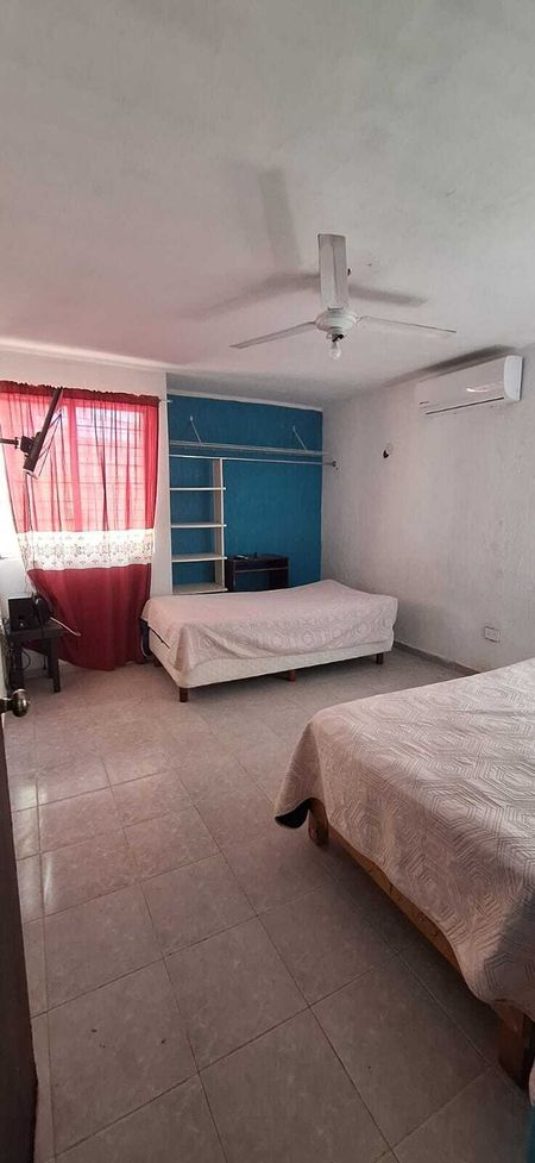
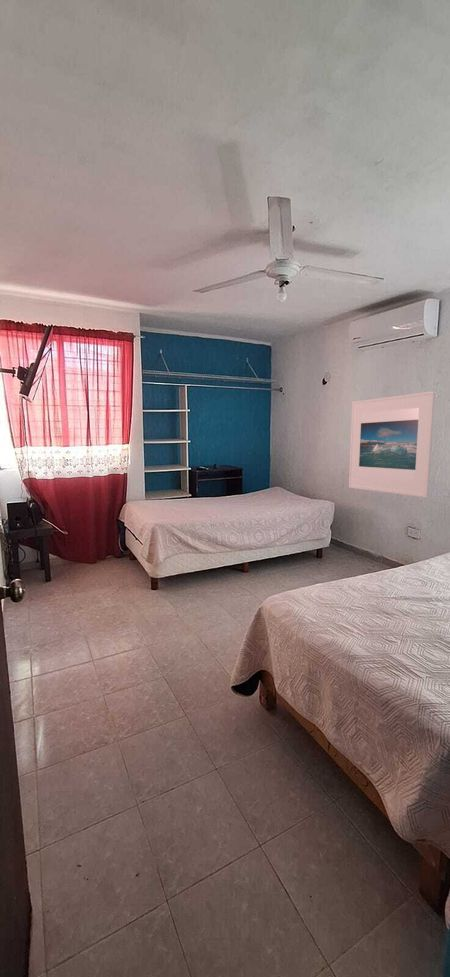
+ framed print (386, 445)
